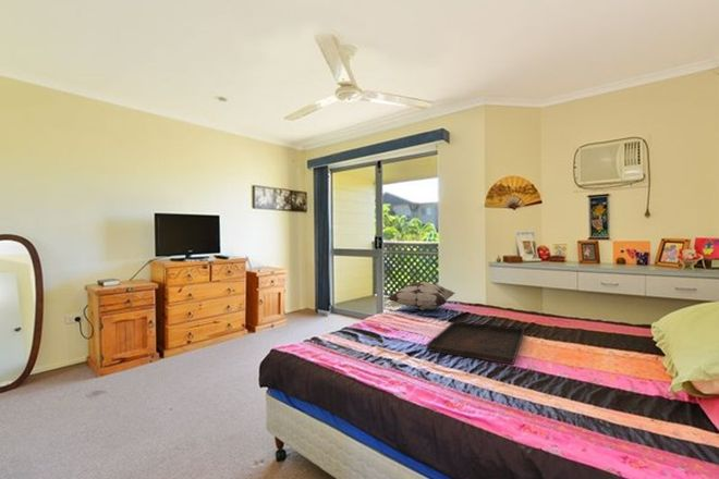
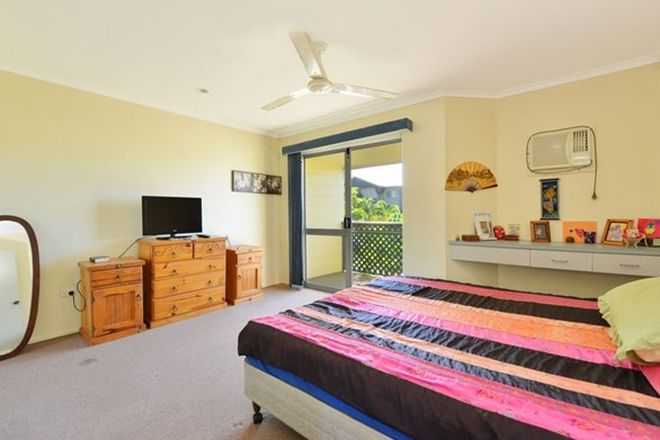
- serving tray (478, 339)
- decorative pillow (422, 295)
